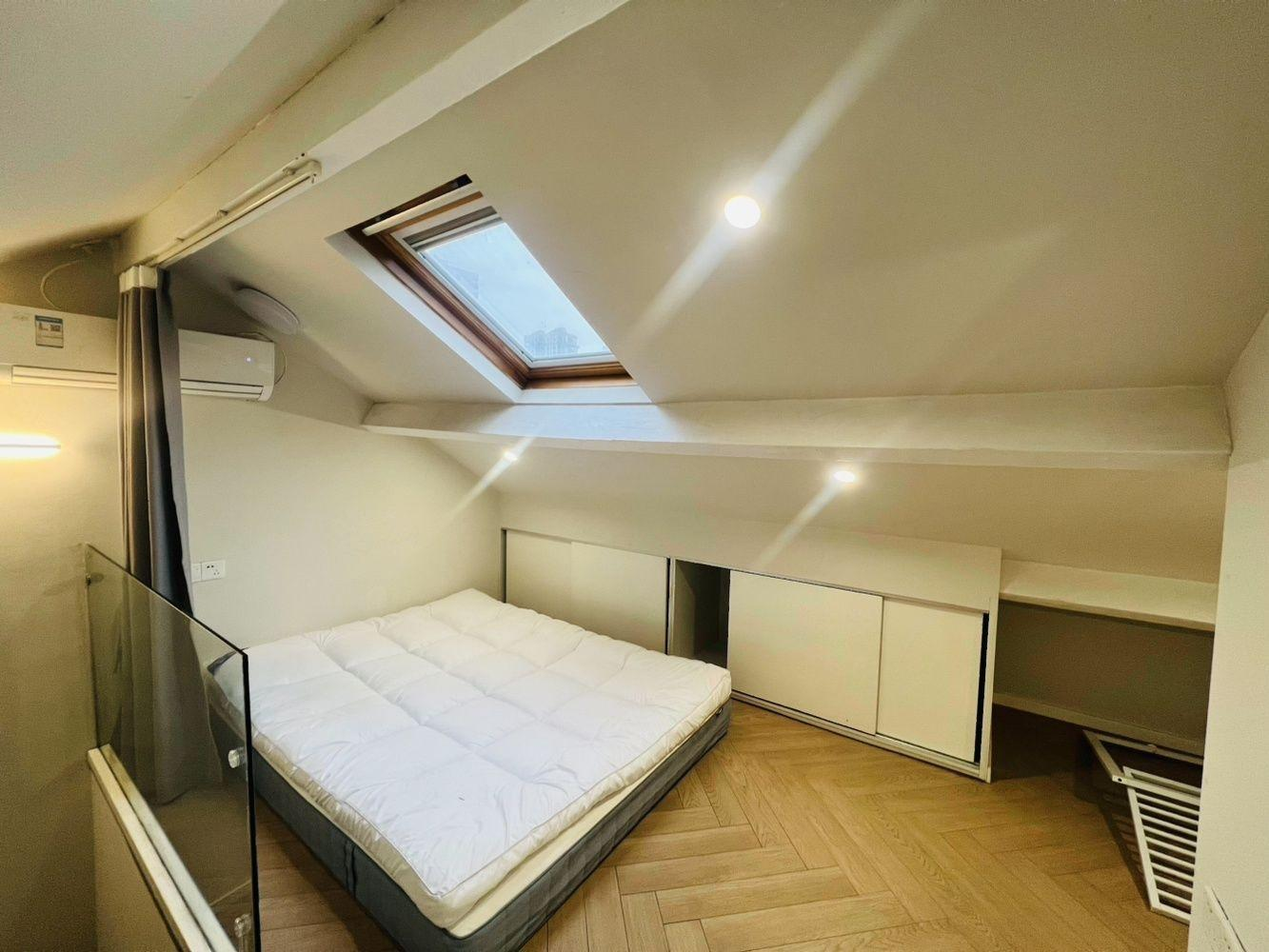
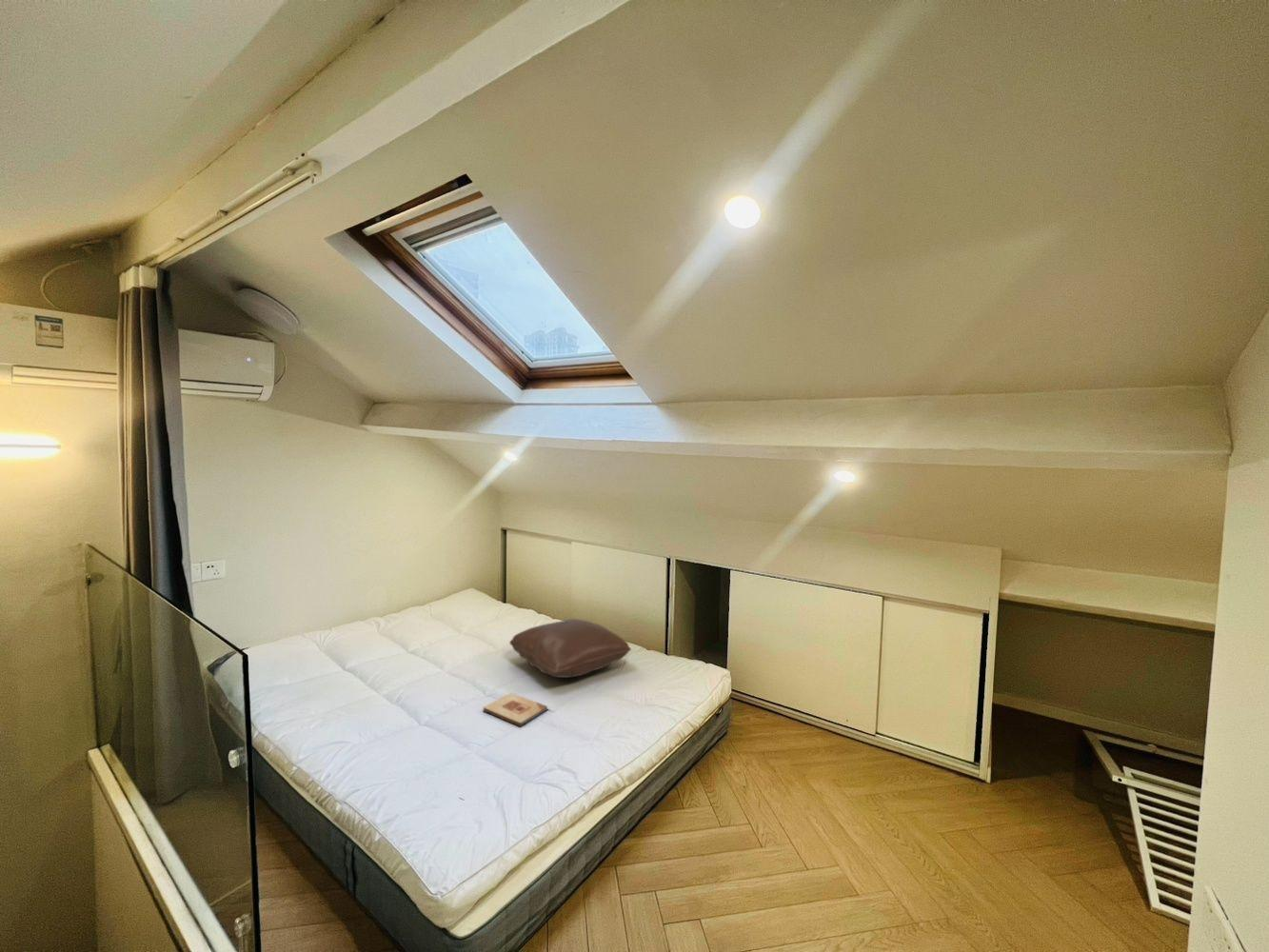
+ pillow (568, 646)
+ wooden plaque (515, 708)
